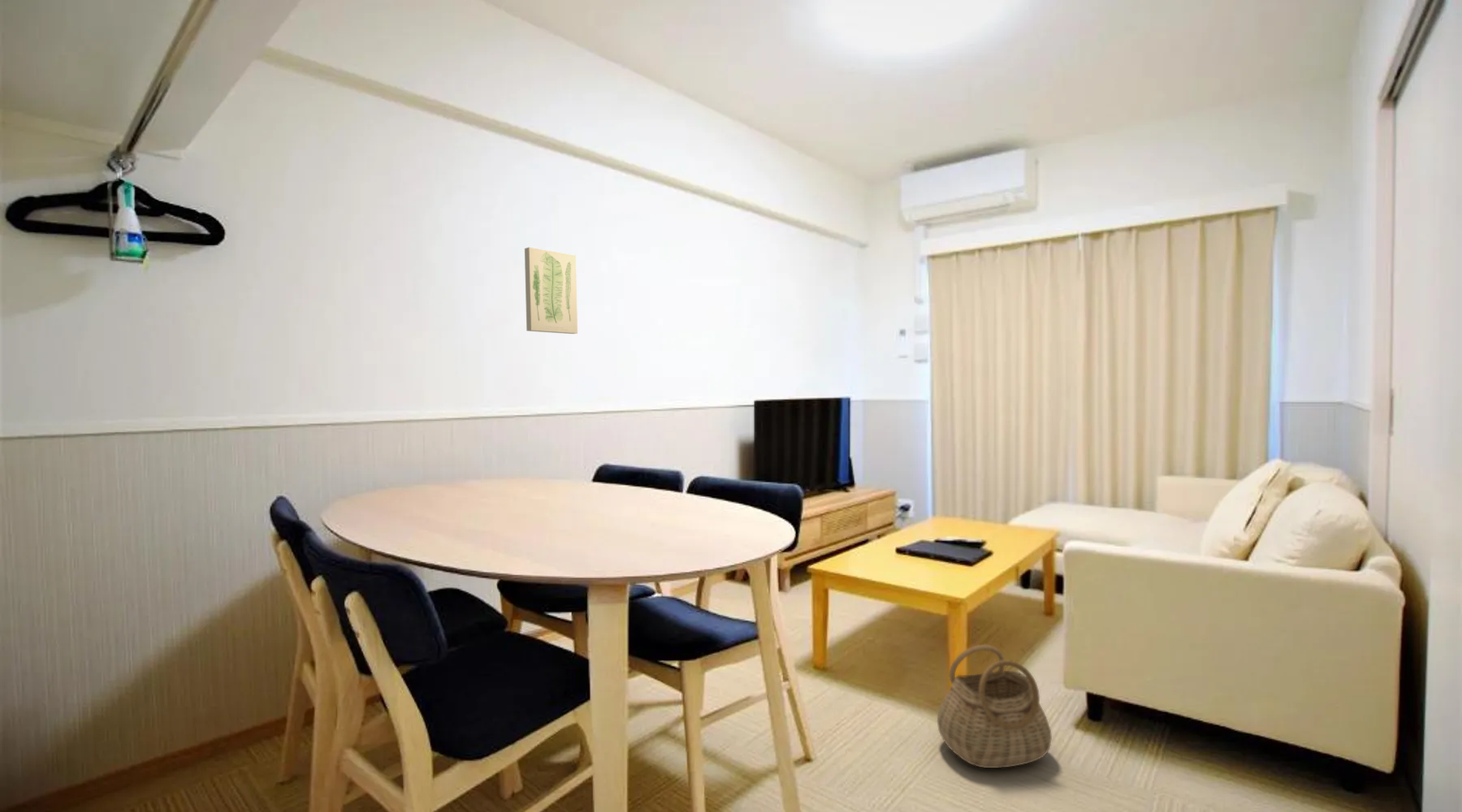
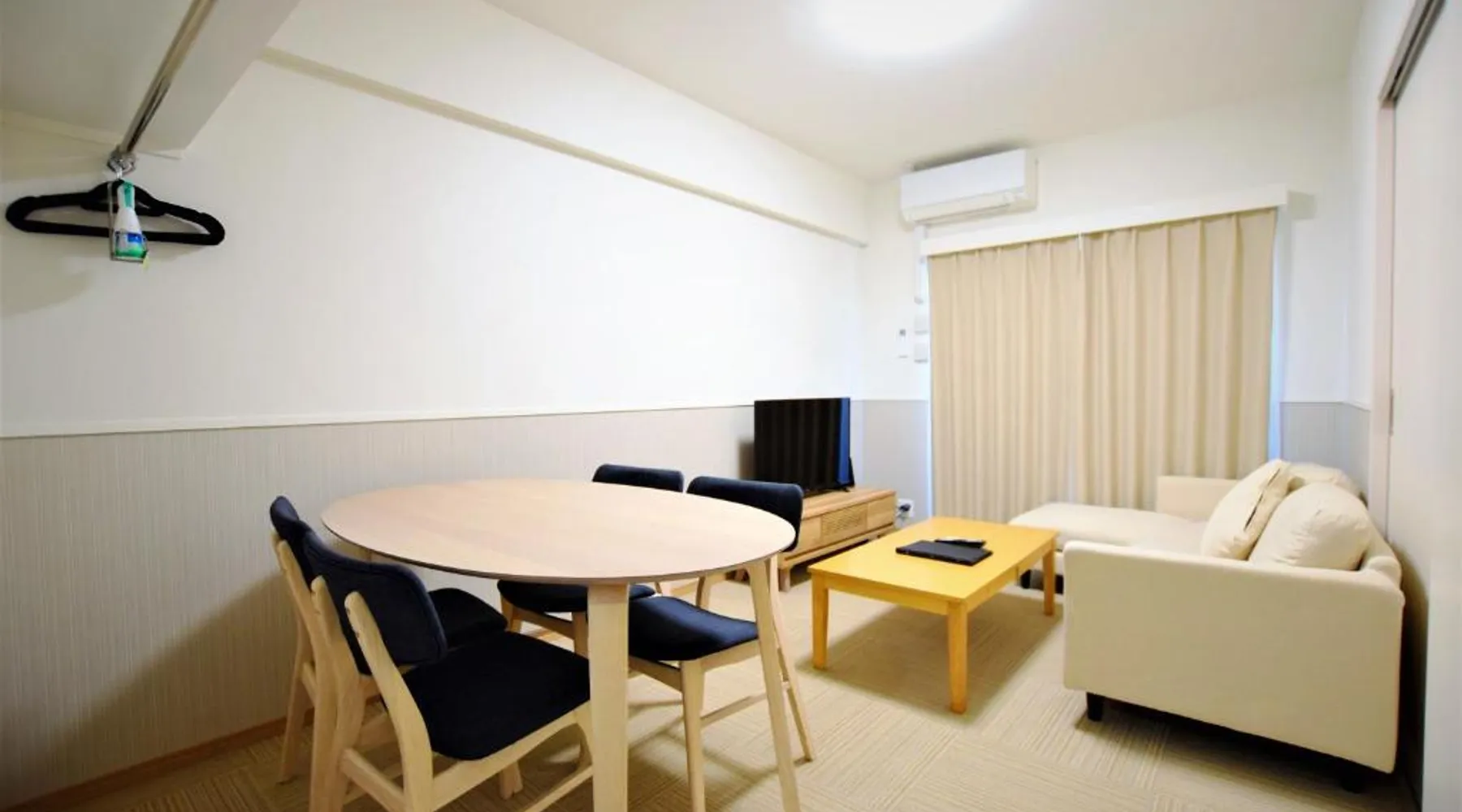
- wall art (551, 292)
- basket (993, 702)
